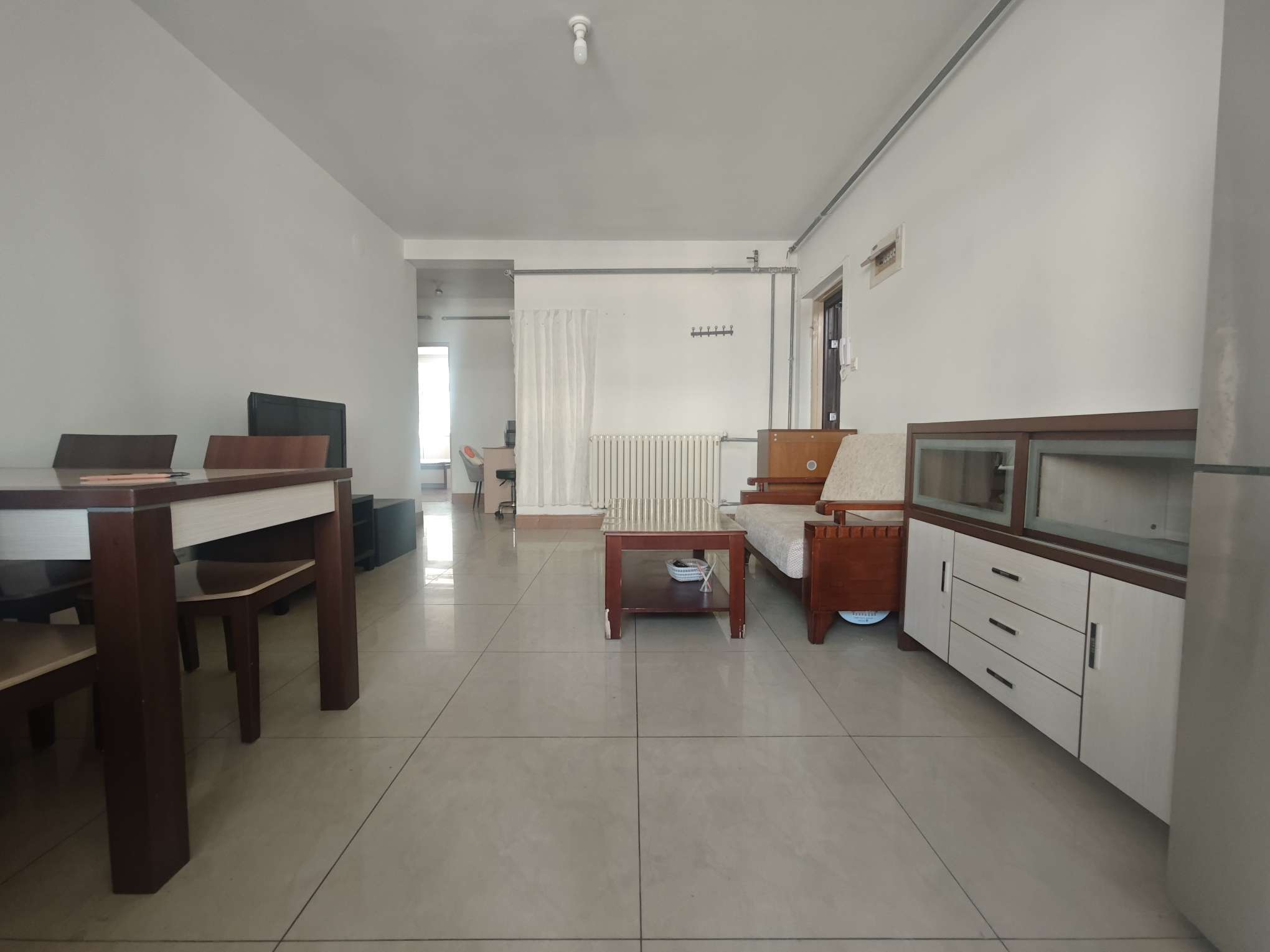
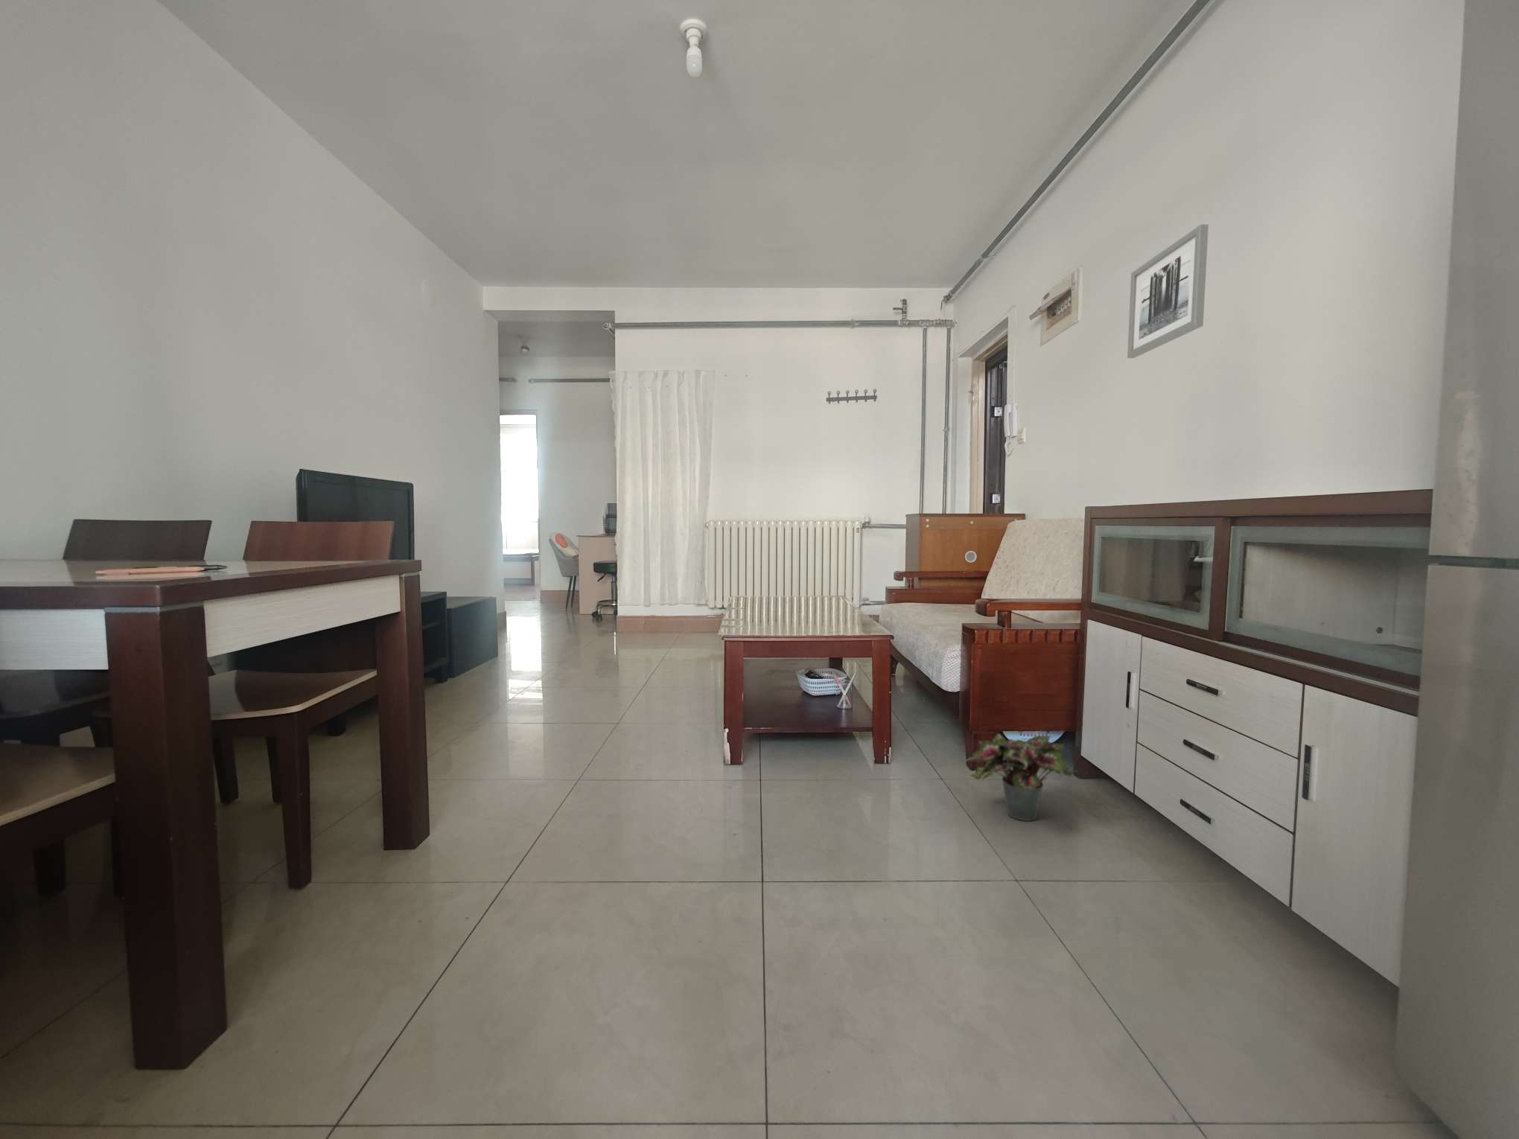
+ potted plant (1020, 778)
+ wall art (1164, 297)
